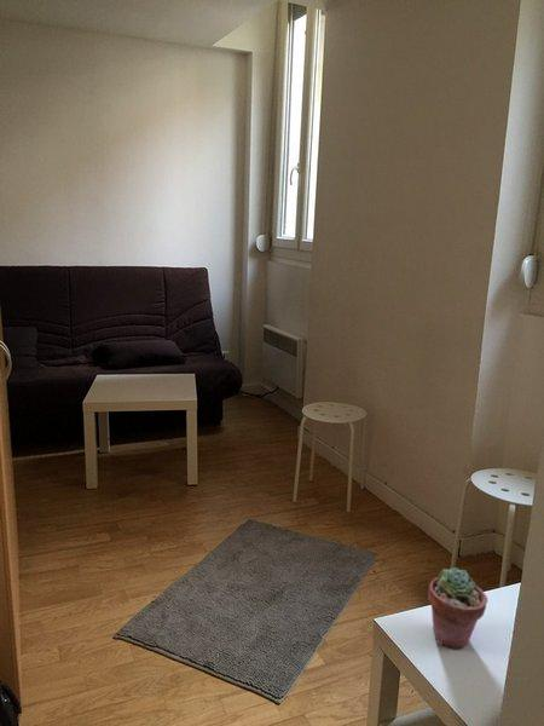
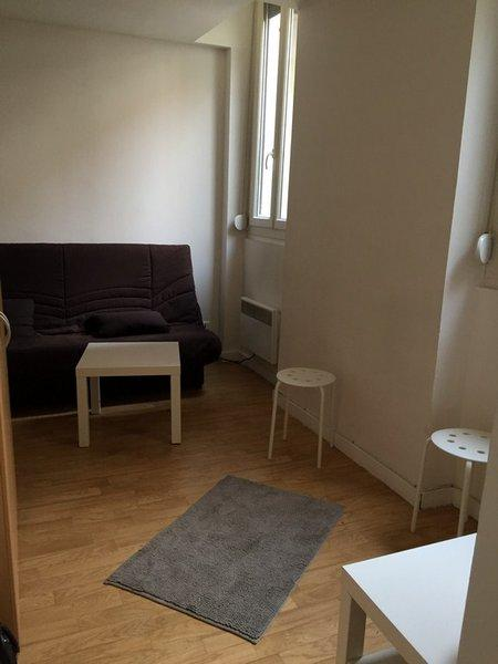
- potted succulent (456, 604)
